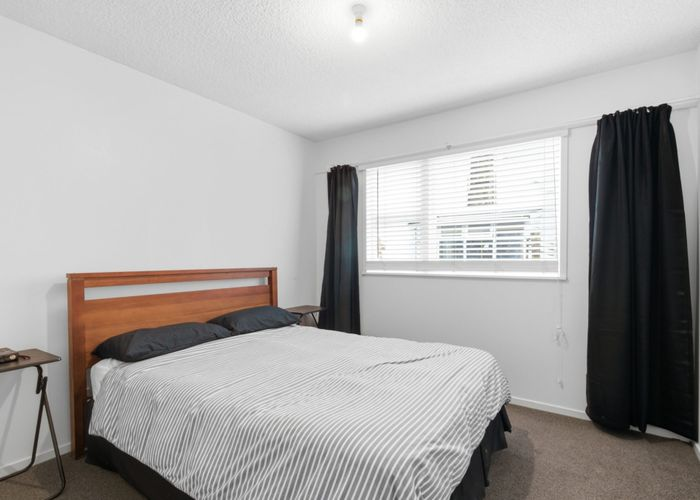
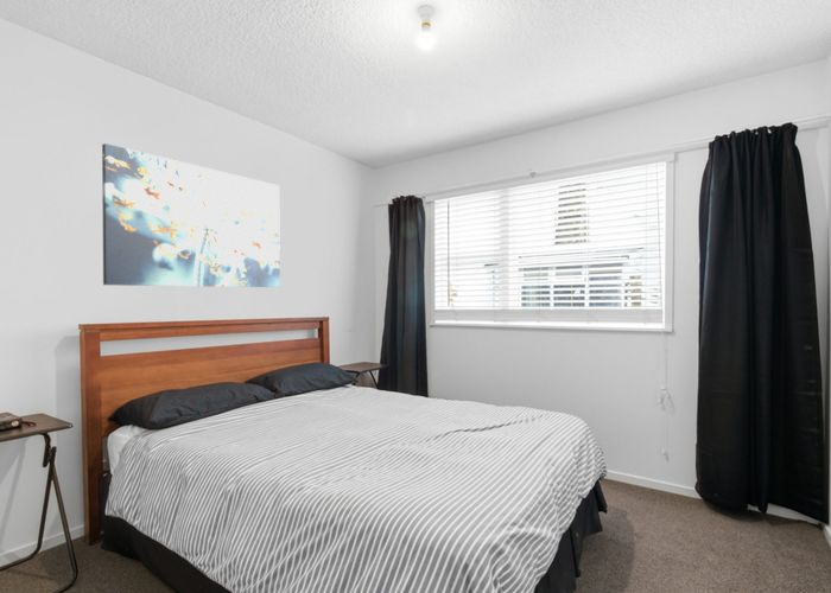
+ wall art (204, 227)
